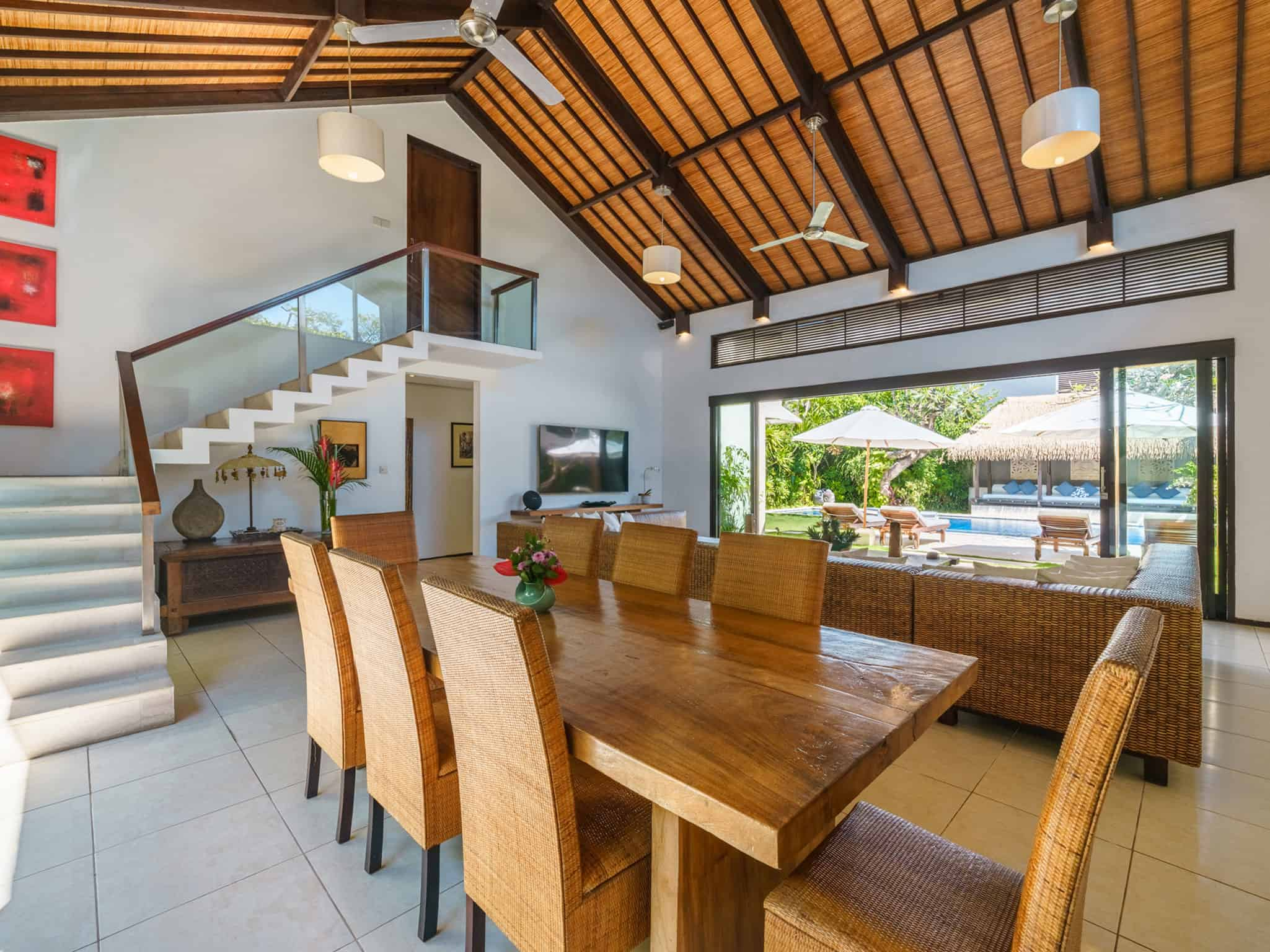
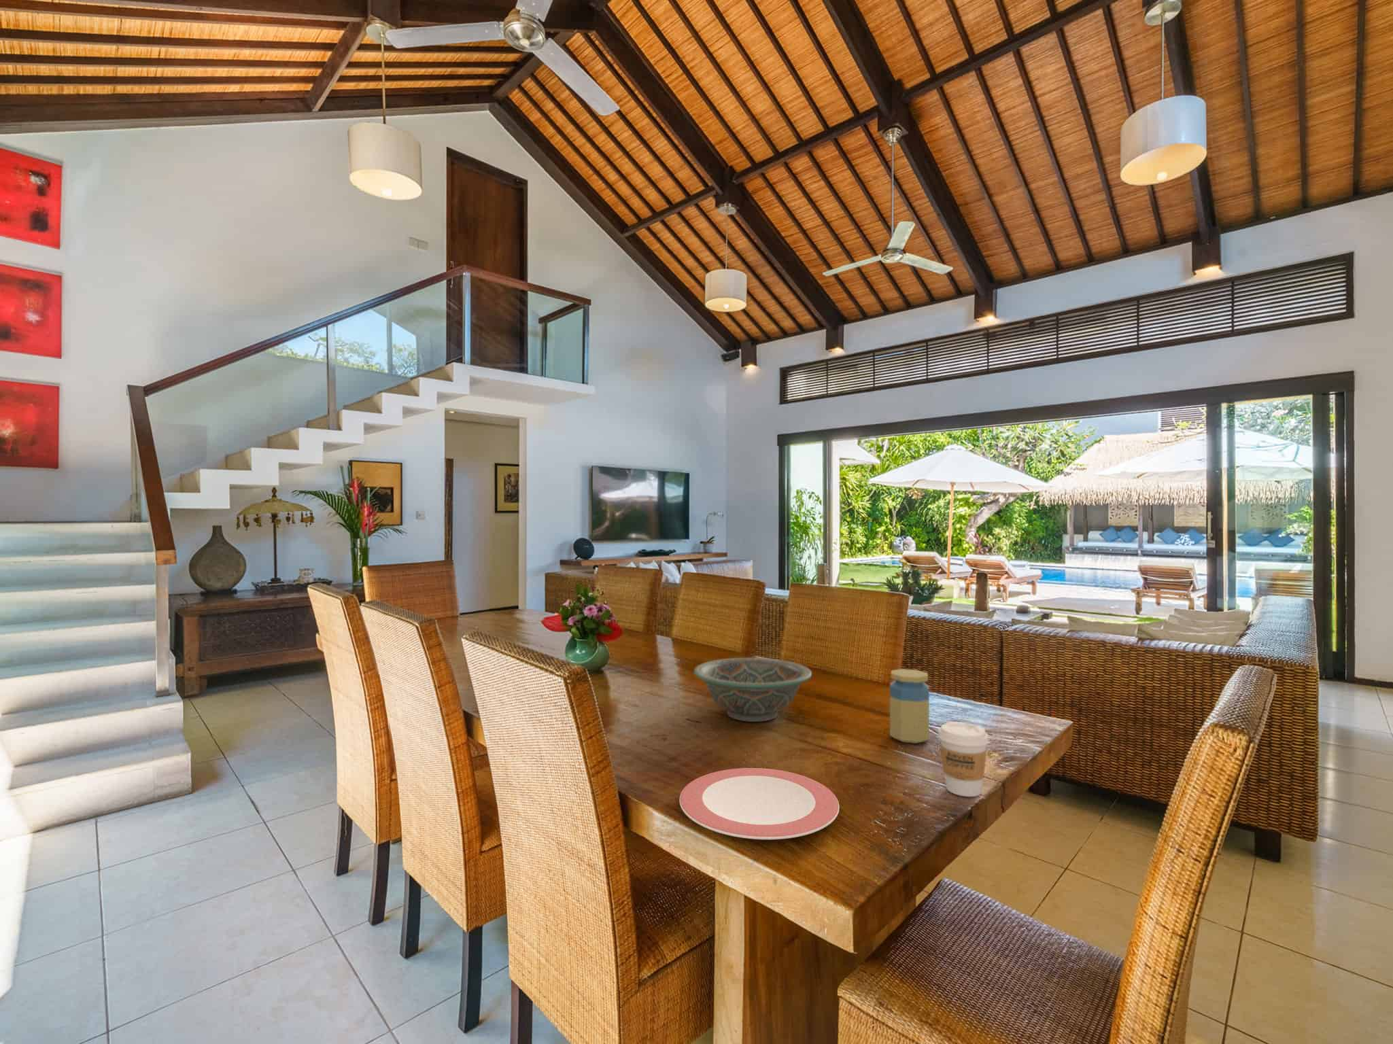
+ coffee cup (963, 758)
+ plate (758, 804)
+ jar (909, 705)
+ decorative bowl (752, 692)
